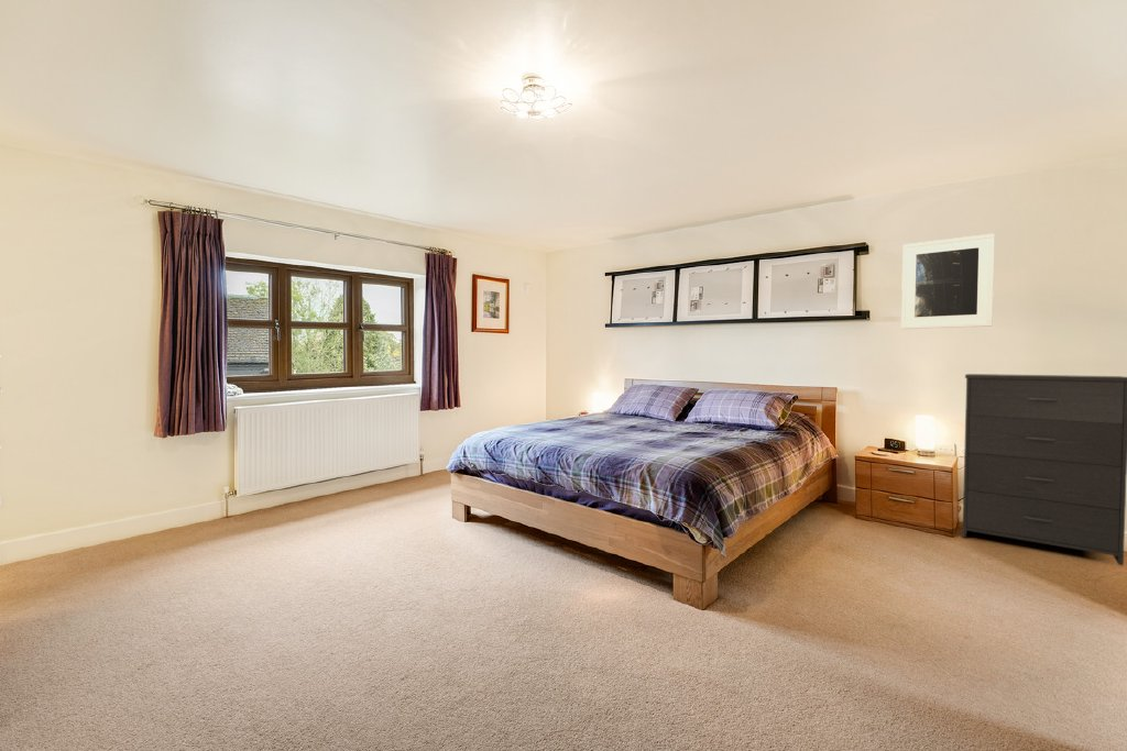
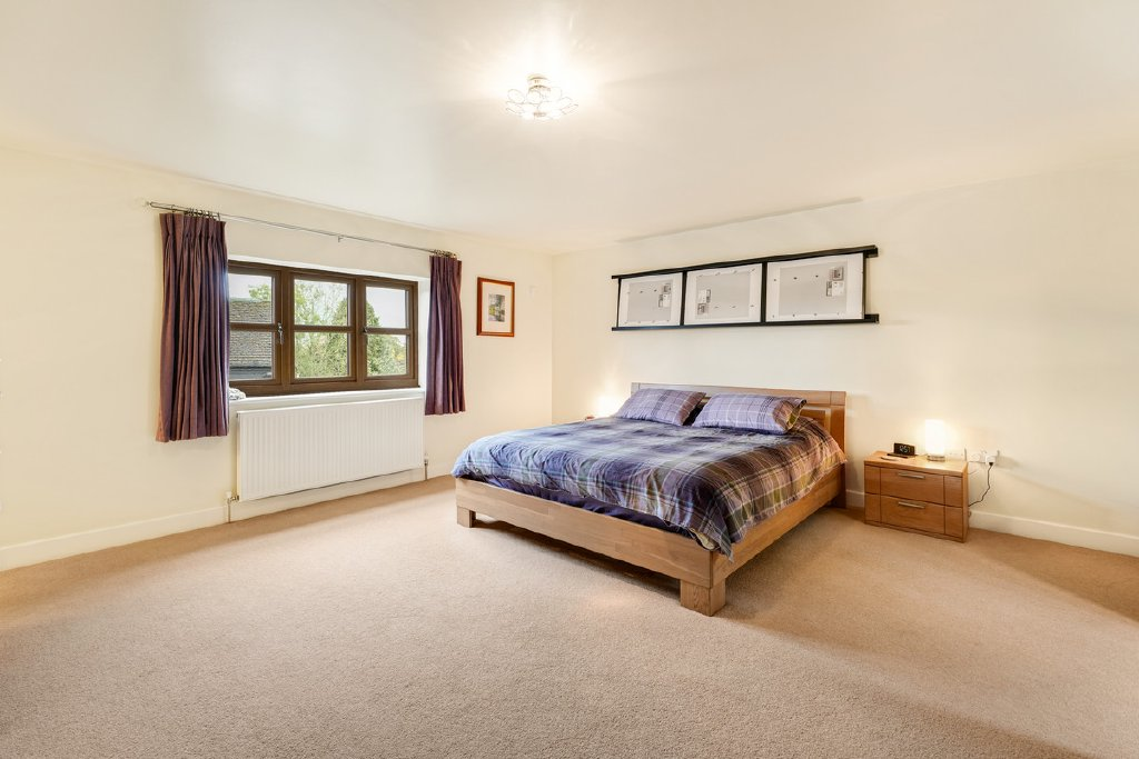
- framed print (945, 283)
- dresser (1038, 459)
